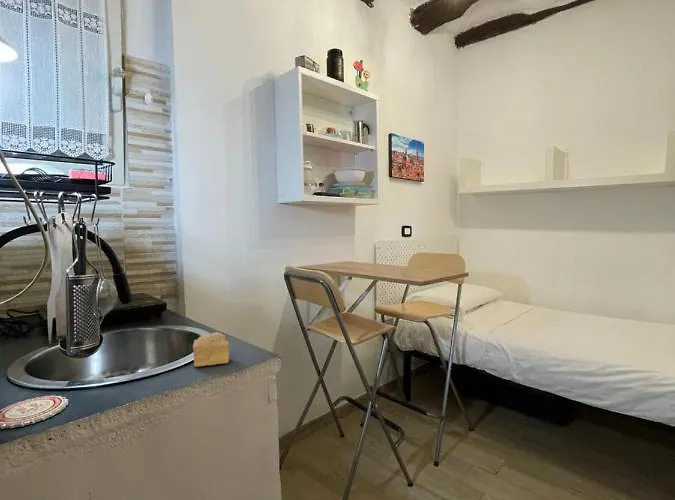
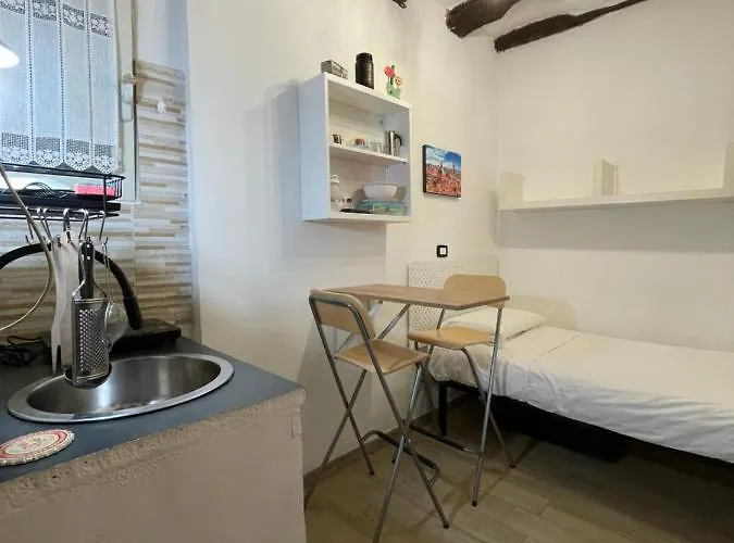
- cake slice (211, 347)
